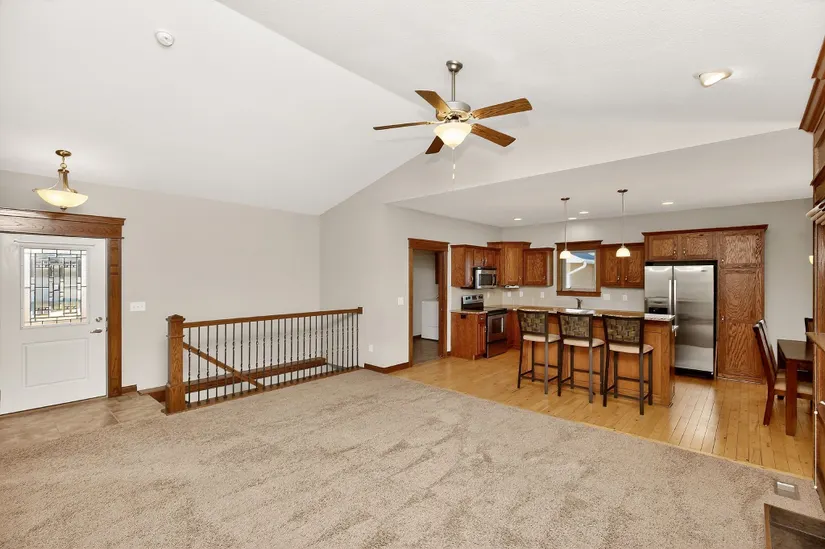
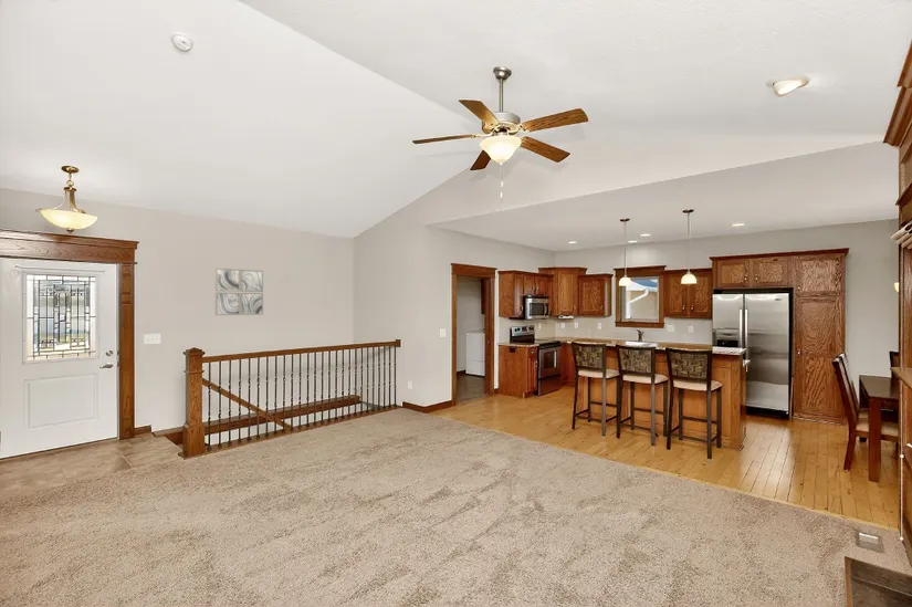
+ wall art (240, 291)
